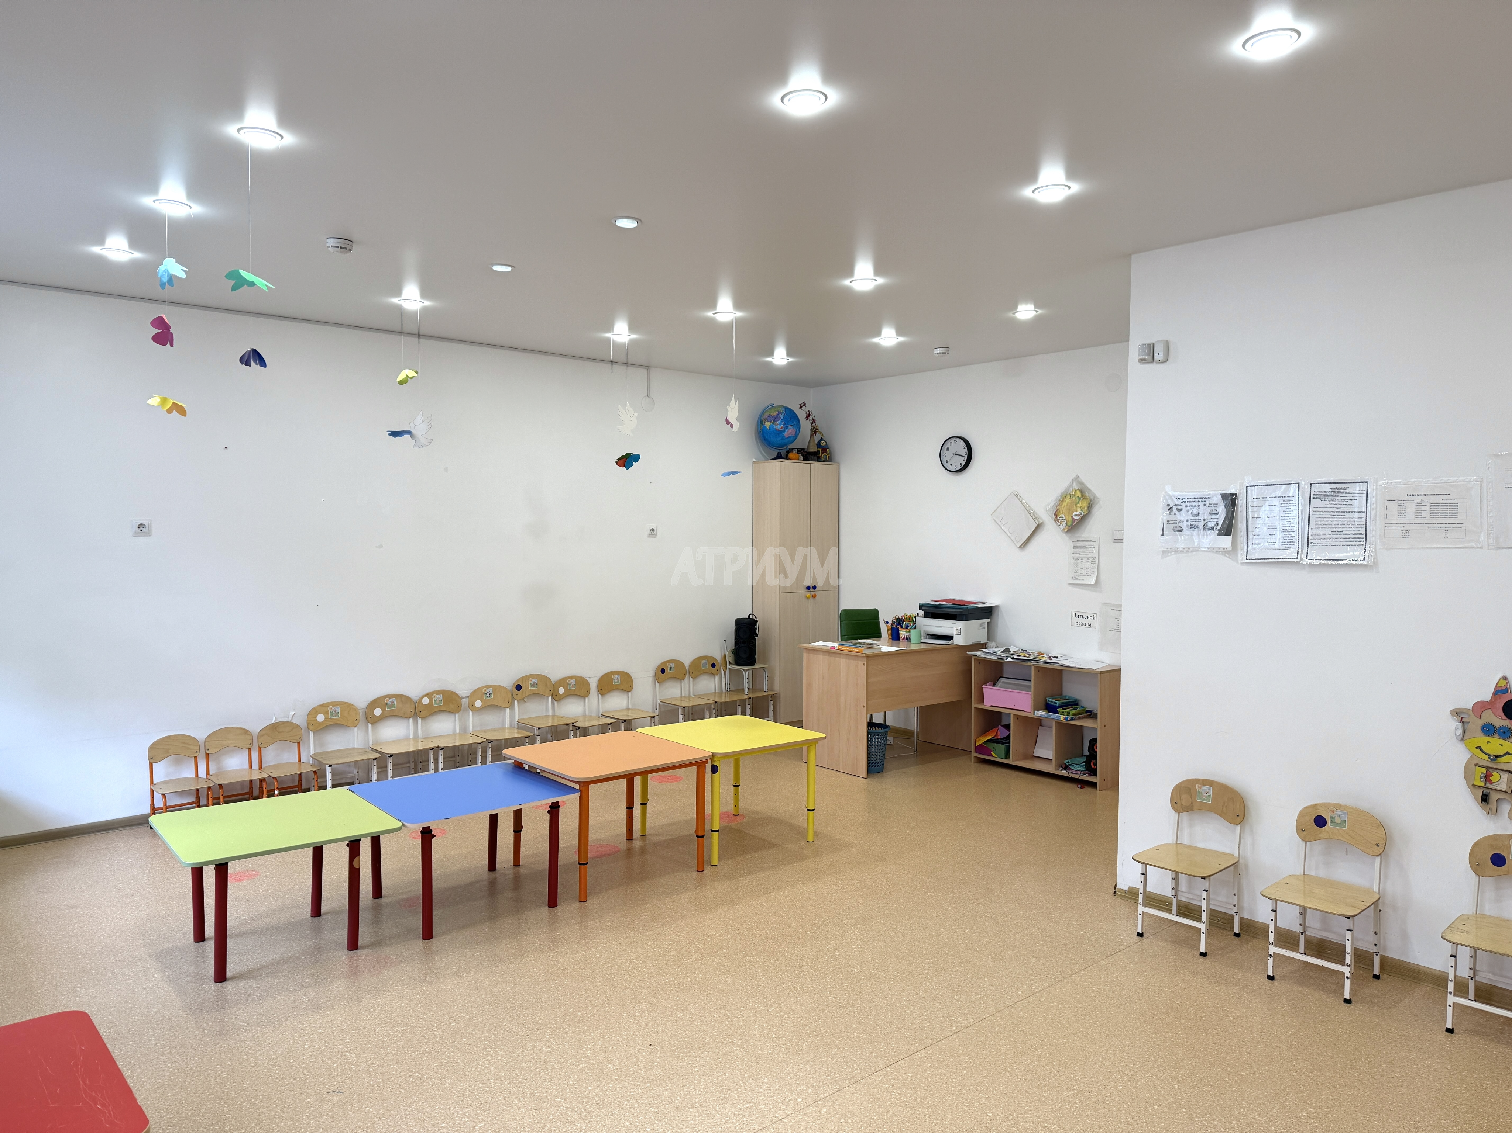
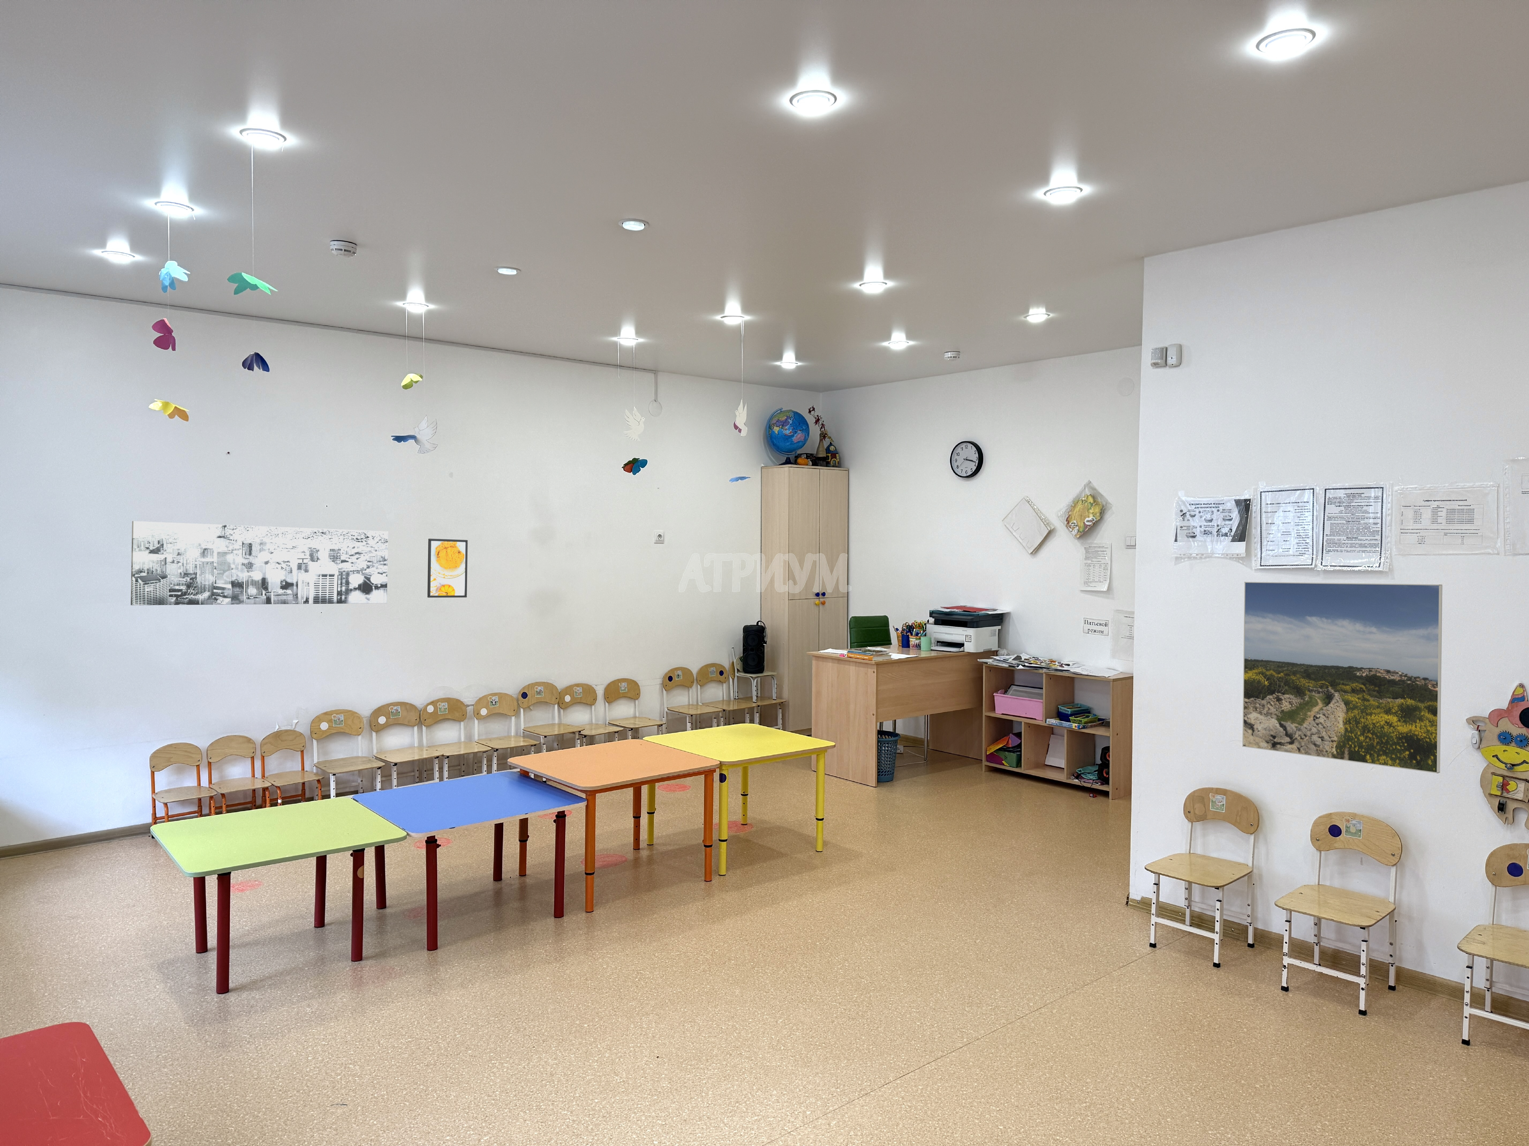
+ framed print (448, 568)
+ wall art (270, 565)
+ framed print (1335, 671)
